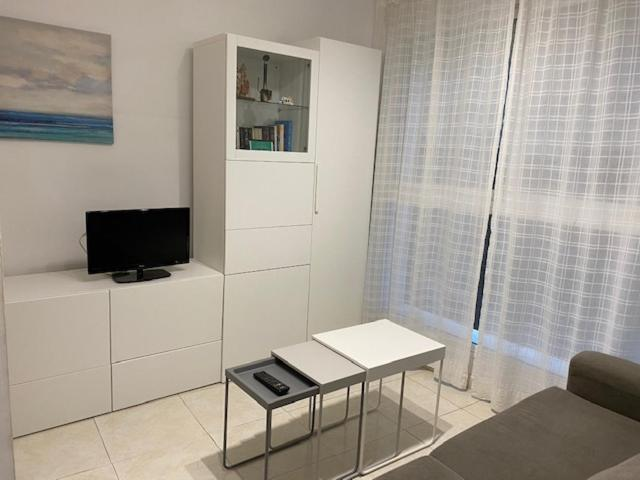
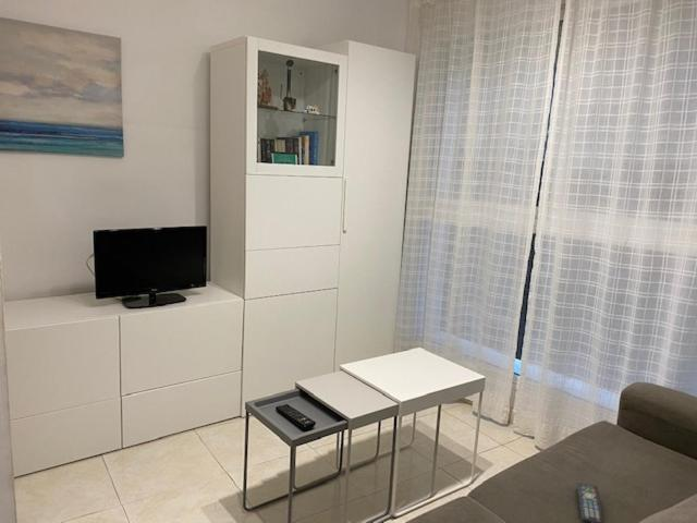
+ remote control (588, 501)
